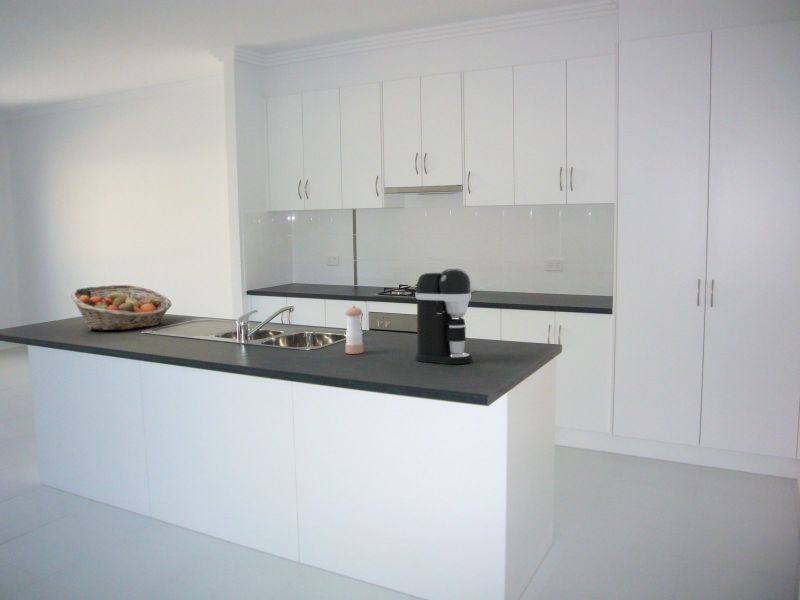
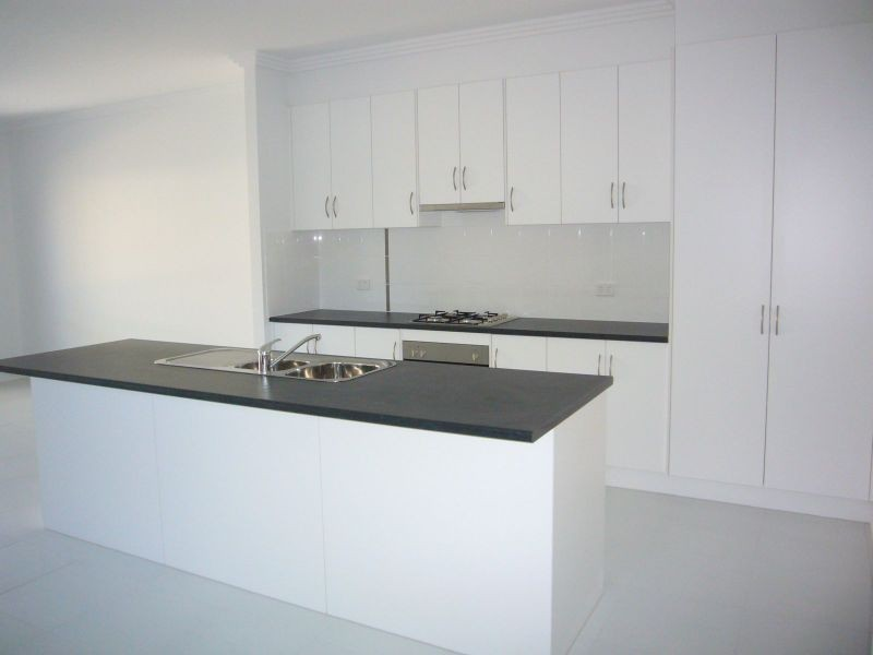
- fruit basket (122, 306)
- coffee maker (443, 314)
- pepper shaker (354, 328)
